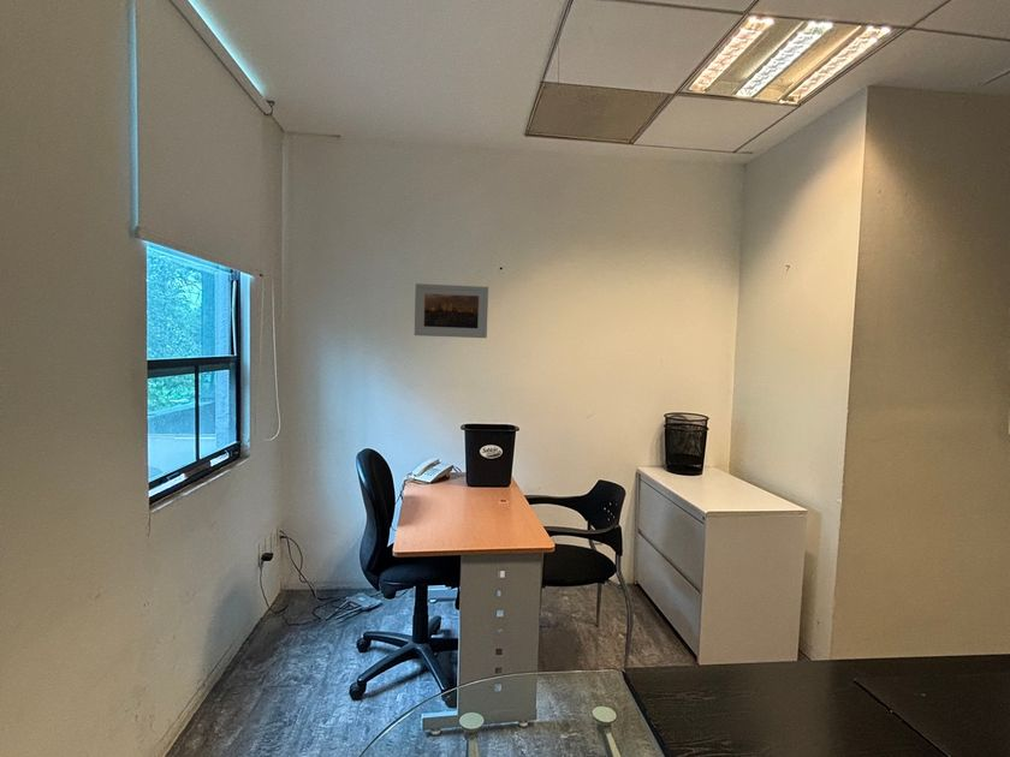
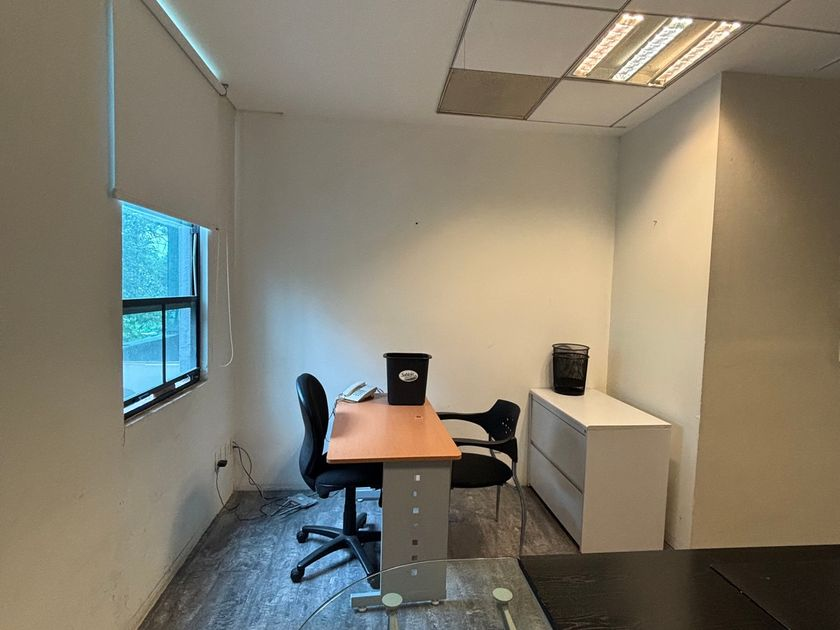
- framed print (451, 310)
